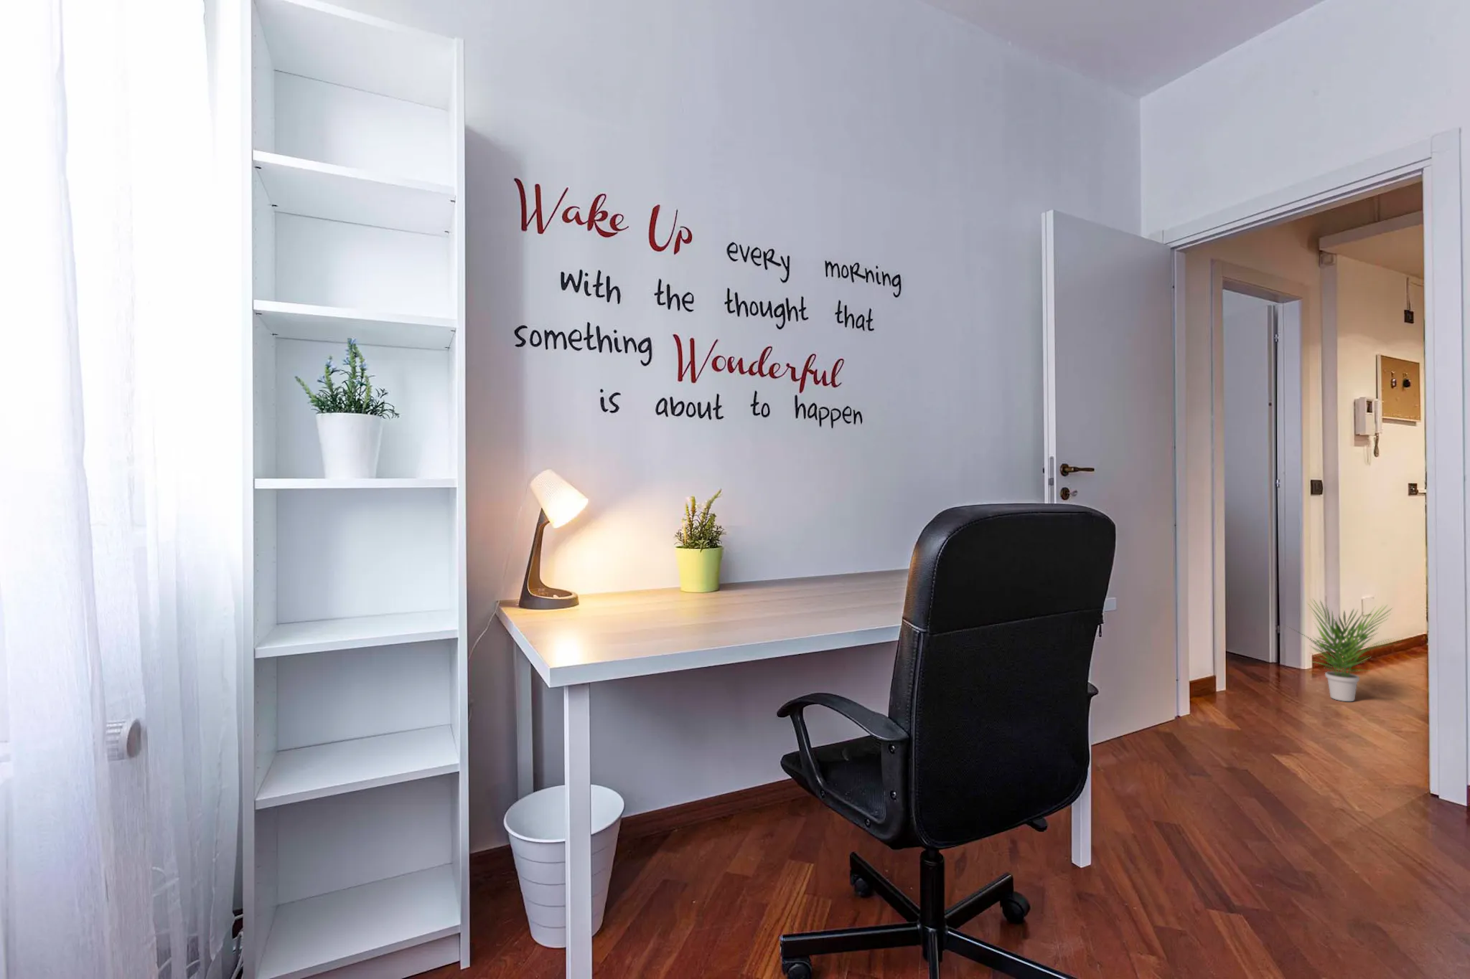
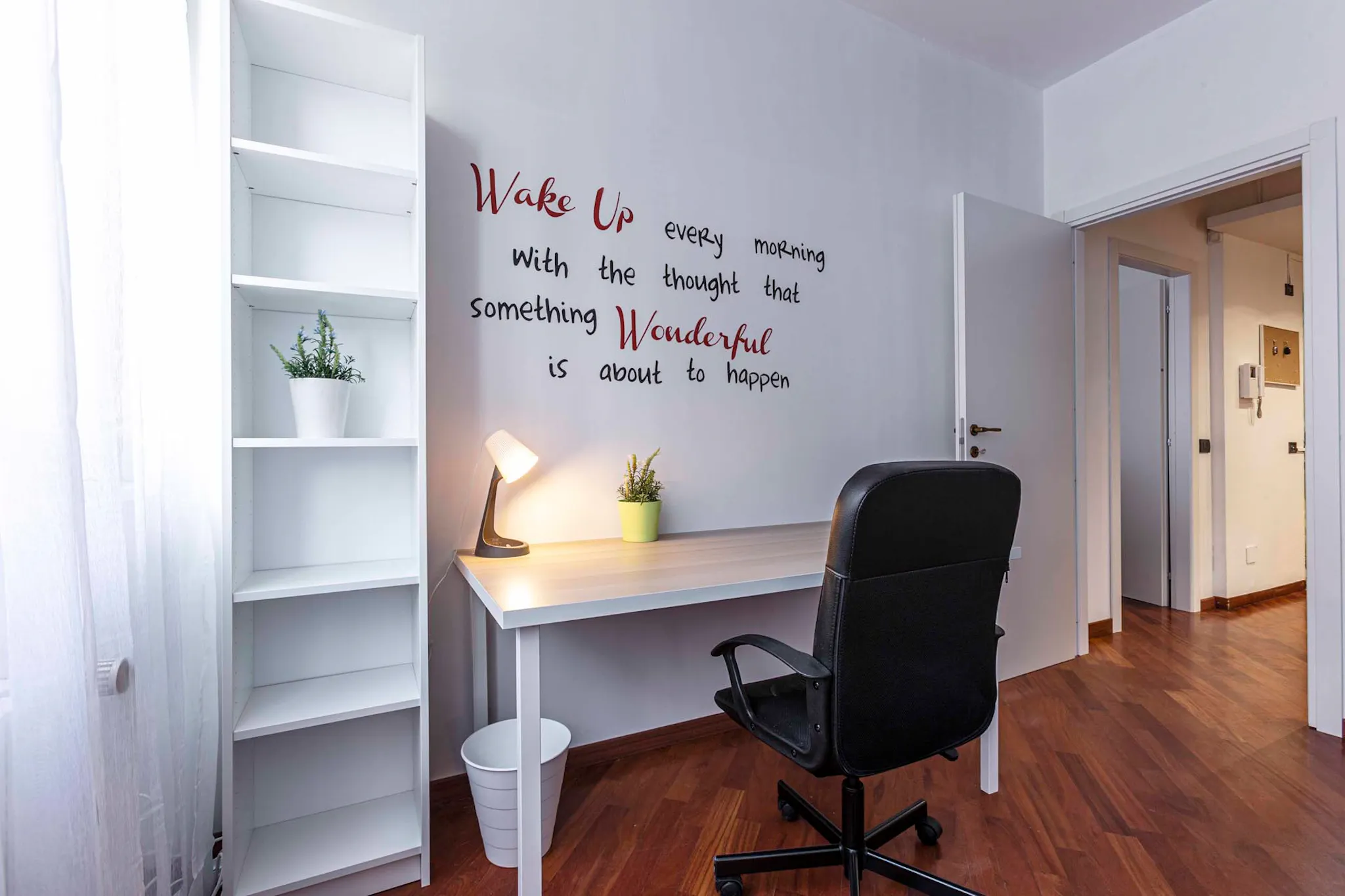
- potted plant (1343, 650)
